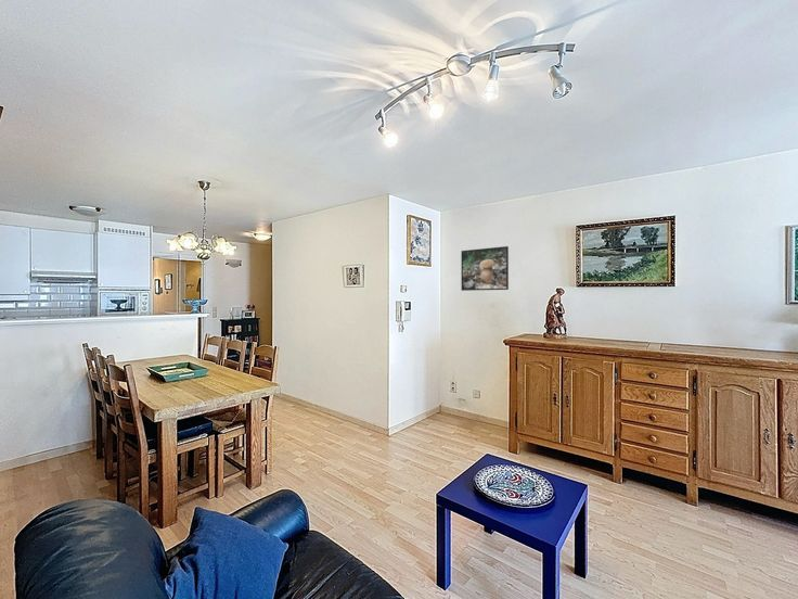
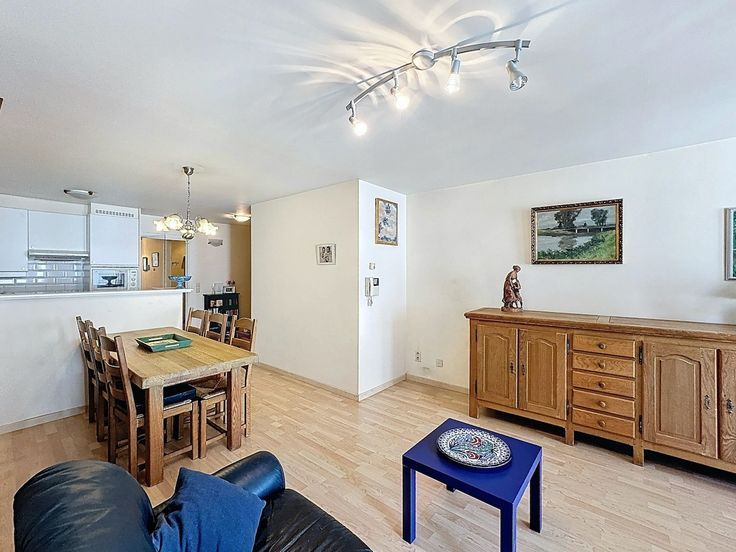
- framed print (484, 269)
